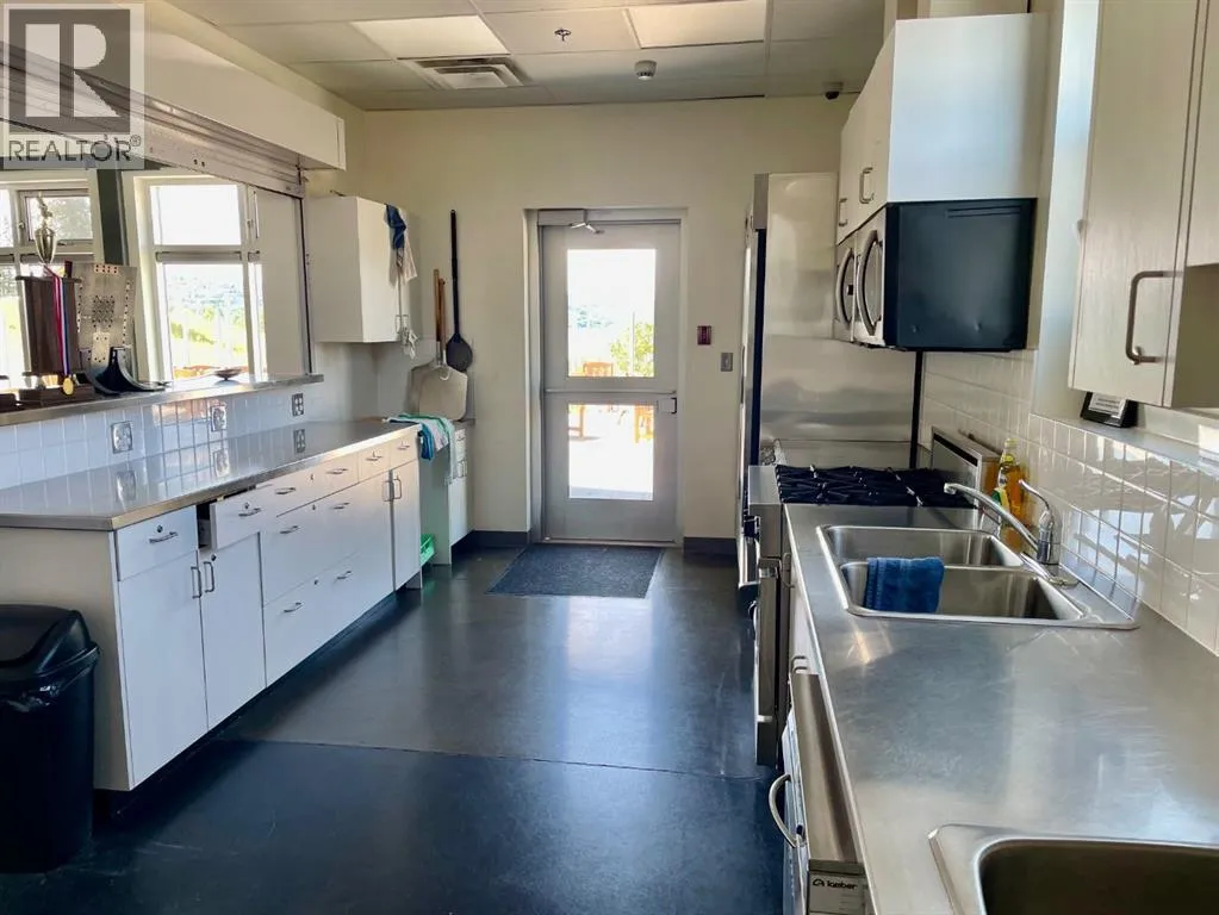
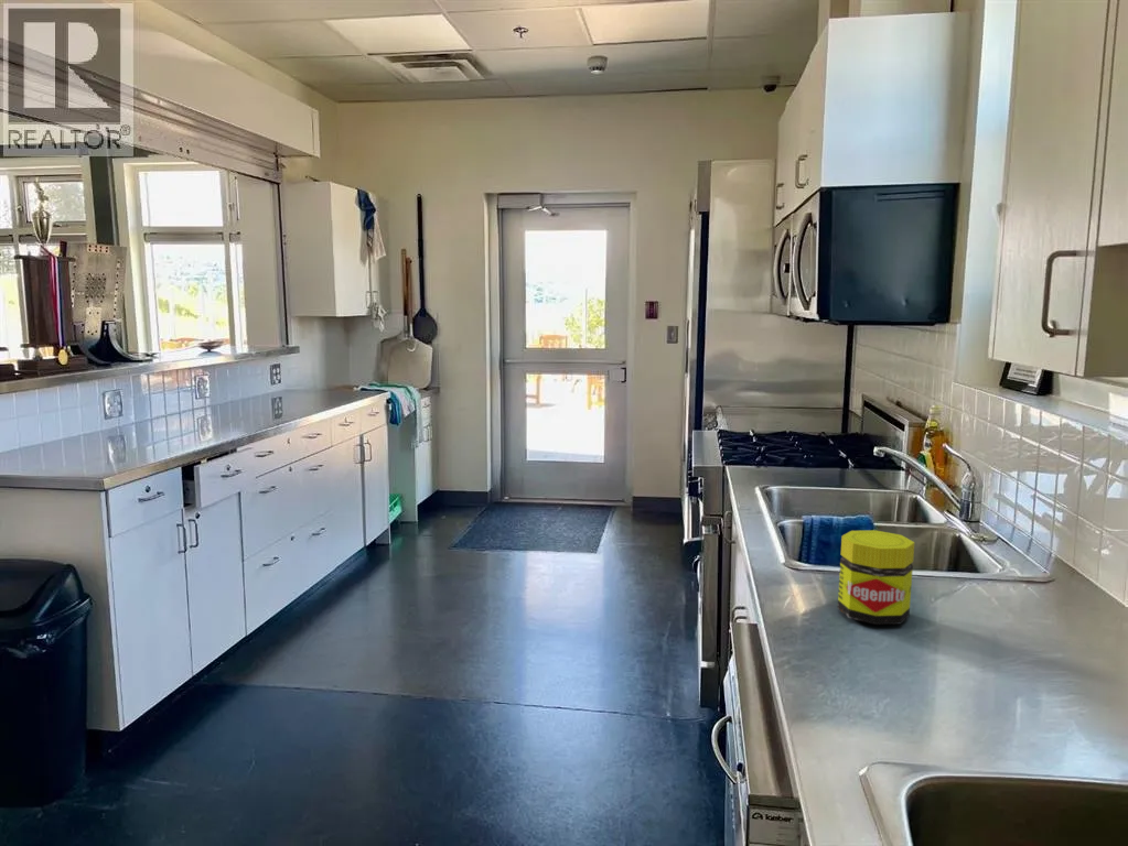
+ jar (874, 577)
